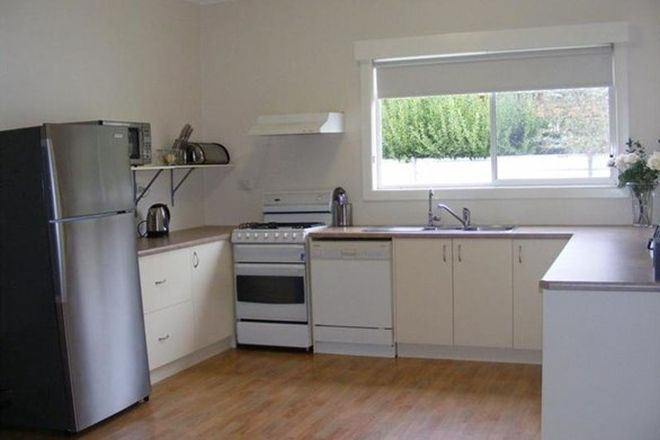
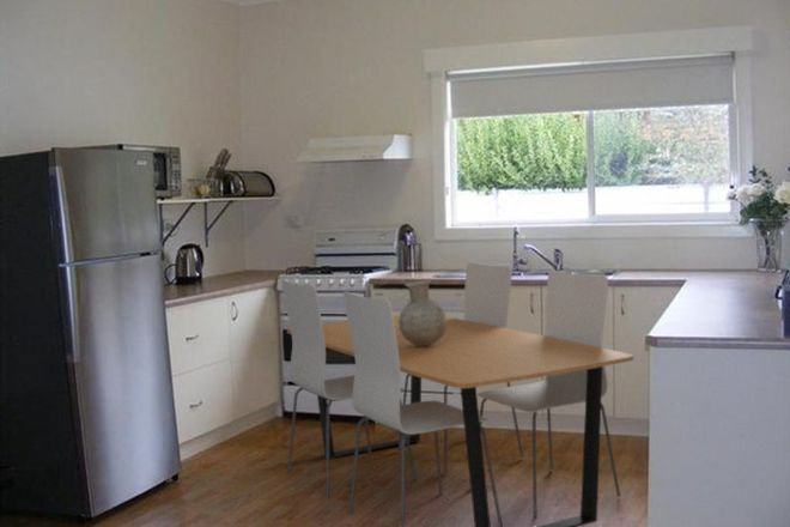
+ vase (421, 313)
+ dining table (439, 381)
